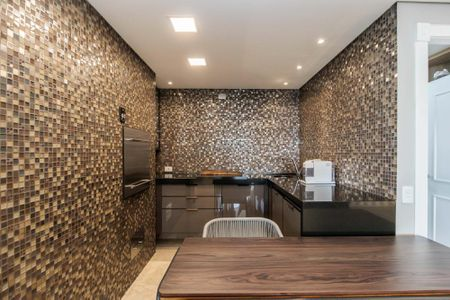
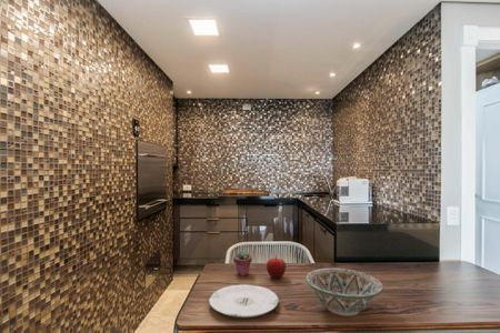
+ decorative bowl (342, 294)
+ potted succulent (242, 261)
+ plate (243, 301)
+ fruit (276, 266)
